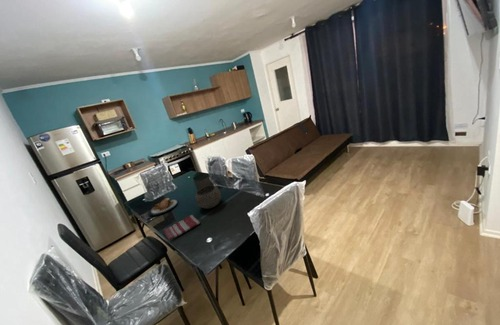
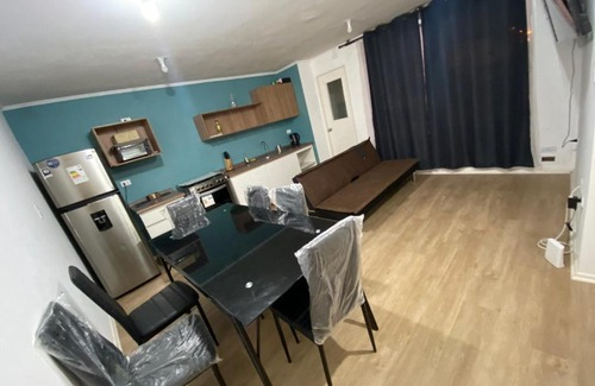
- plate (161, 203)
- bowl (208, 197)
- dish towel (181, 226)
